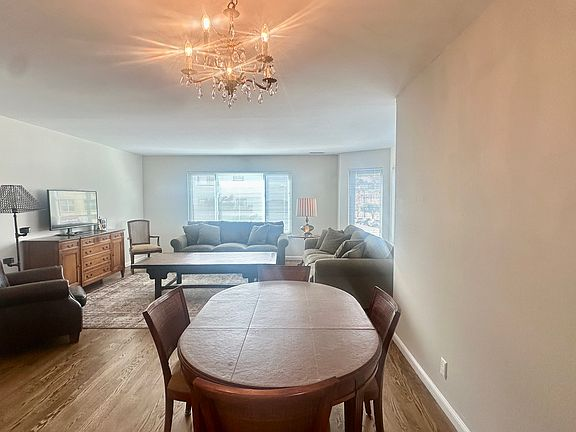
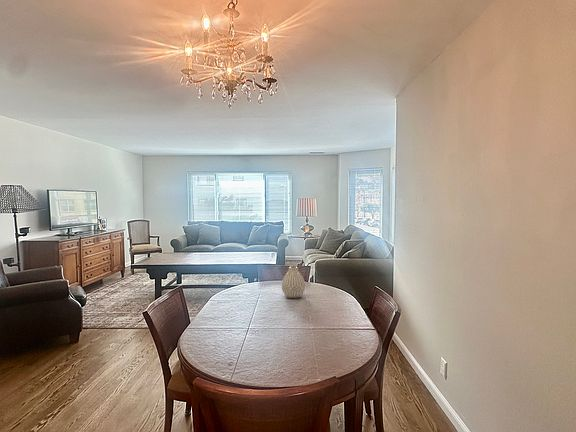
+ vase (293, 281)
